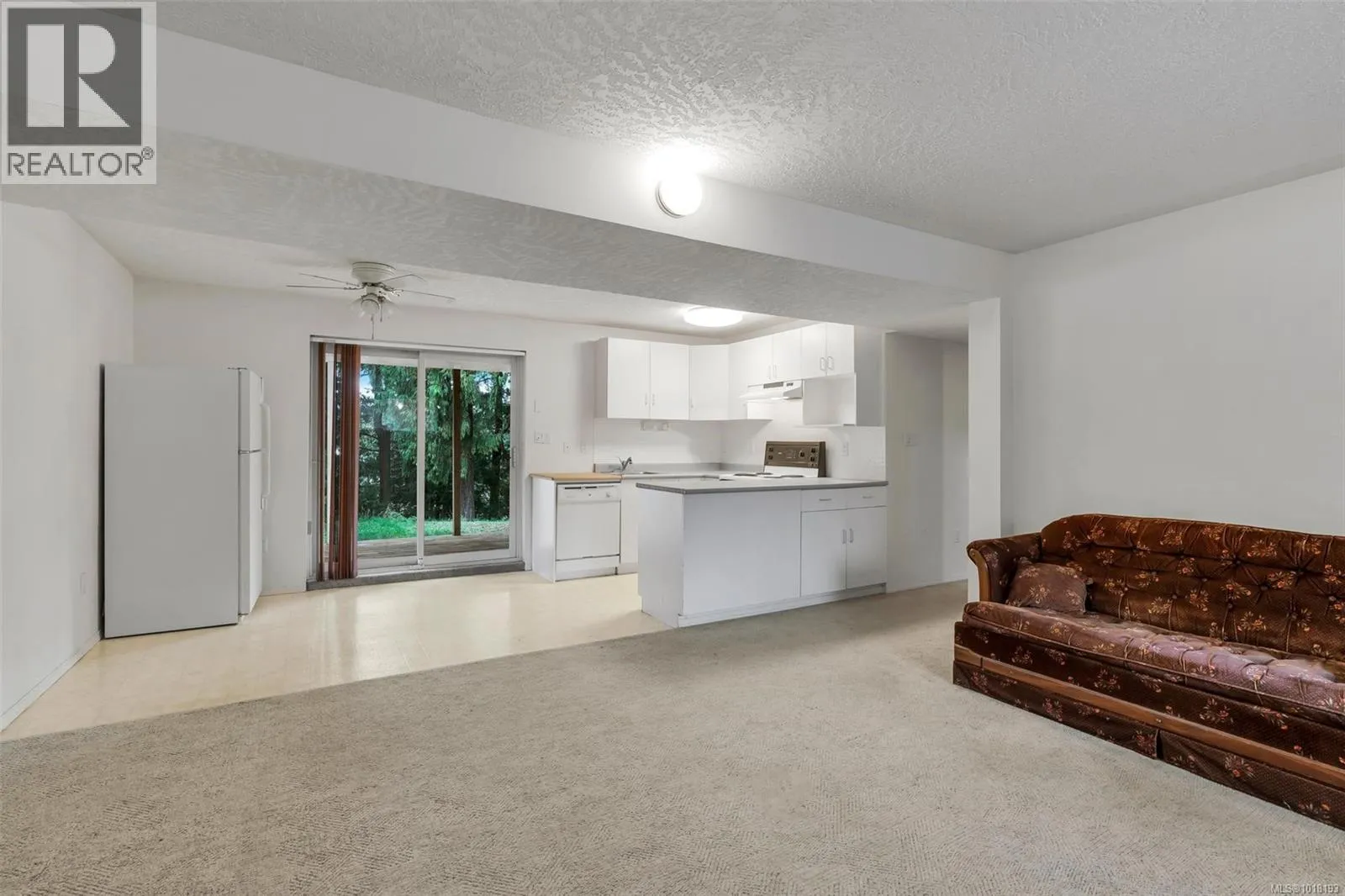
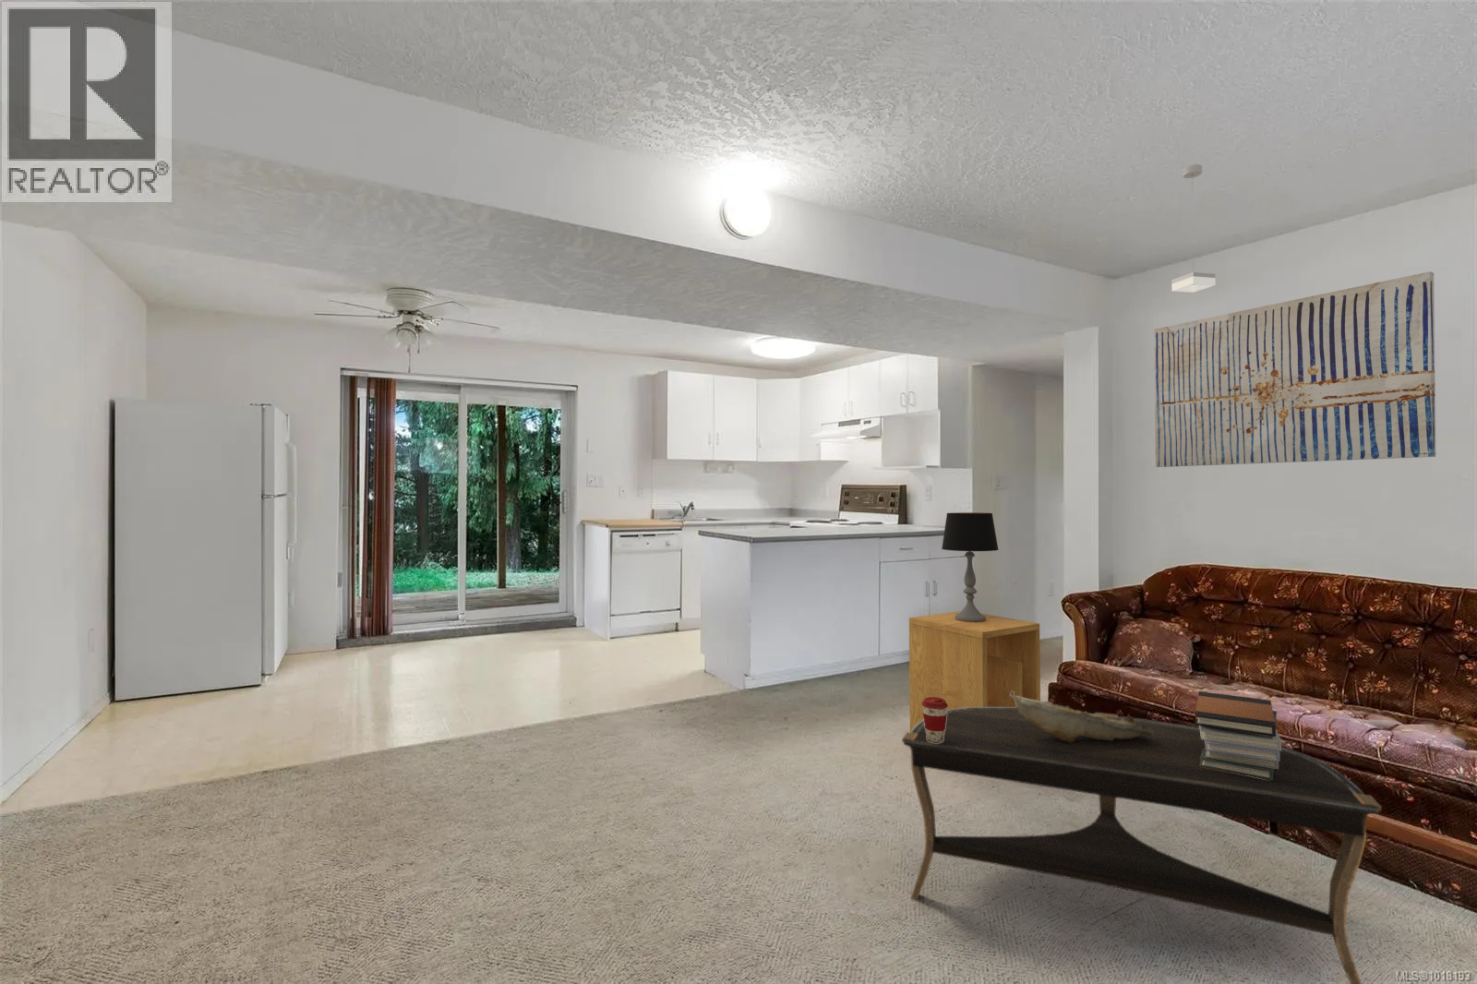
+ table lamp (970, 566)
+ decorative bowl (1079, 715)
+ coffee table (1109, 820)
+ wall art (1274, 383)
+ book stack (1237, 733)
+ coffee cup (935, 719)
+ side table (973, 684)
+ pendant lamp (1193, 246)
